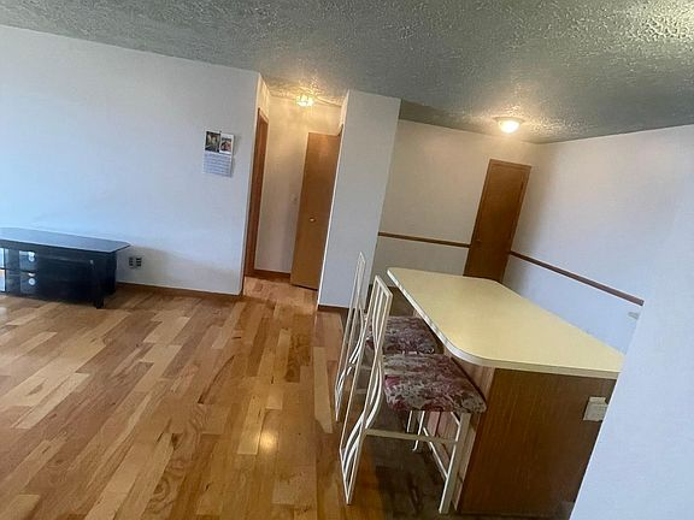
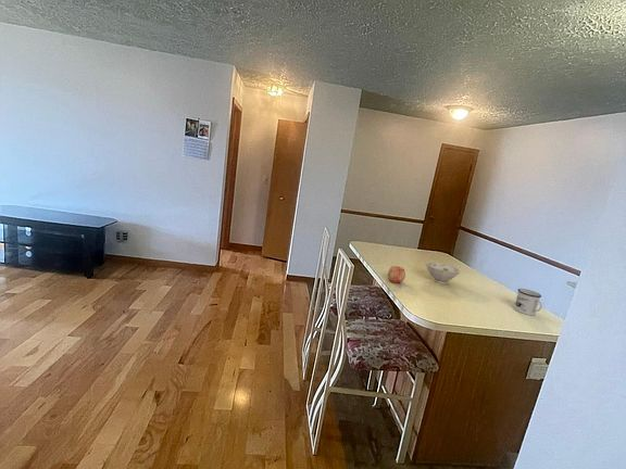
+ mug (529, 303)
+ bowl (441, 272)
+ apple (396, 274)
